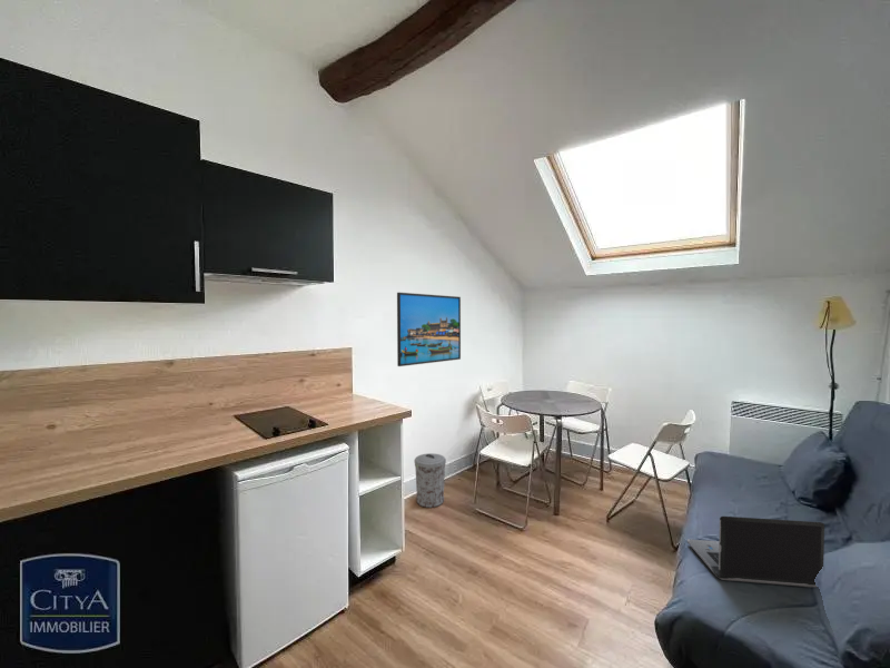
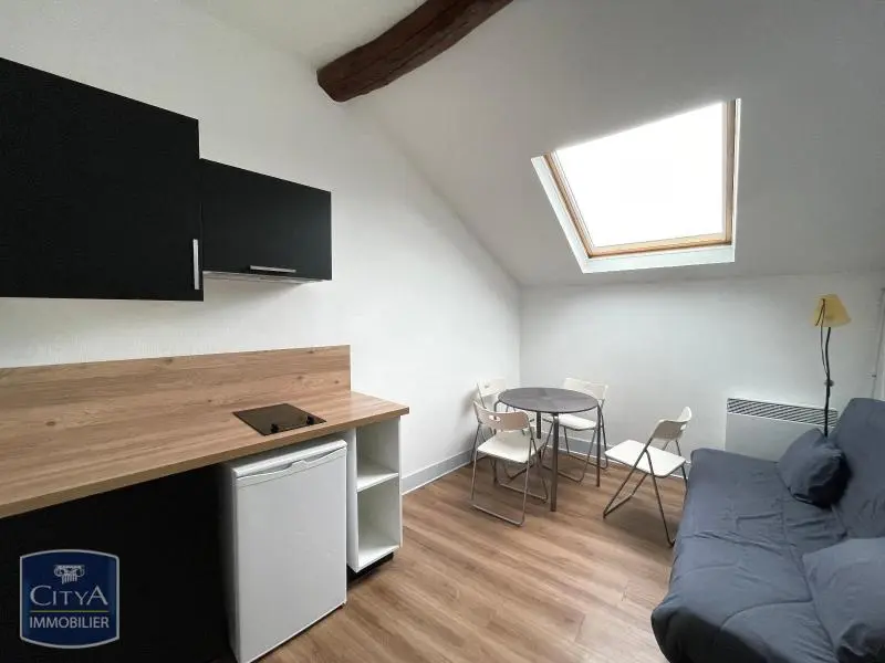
- laptop computer (749, 534)
- trash can (429, 478)
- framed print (431, 328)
